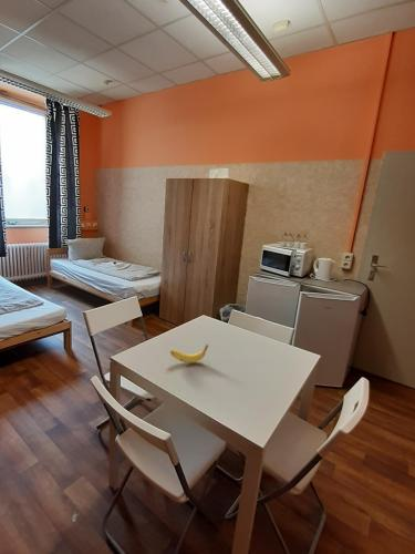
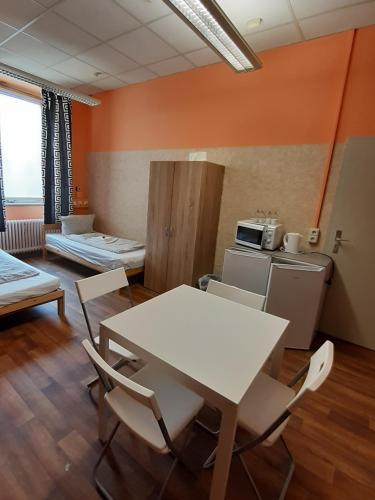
- banana (189, 355)
